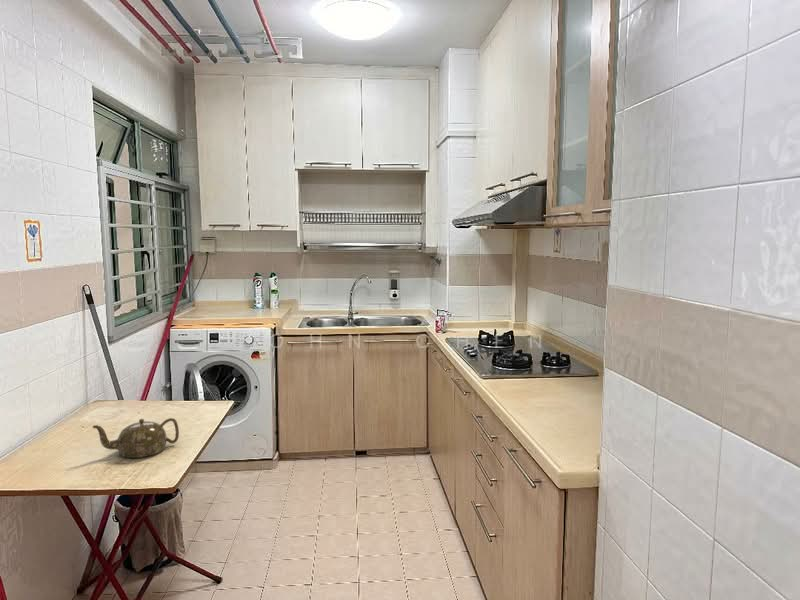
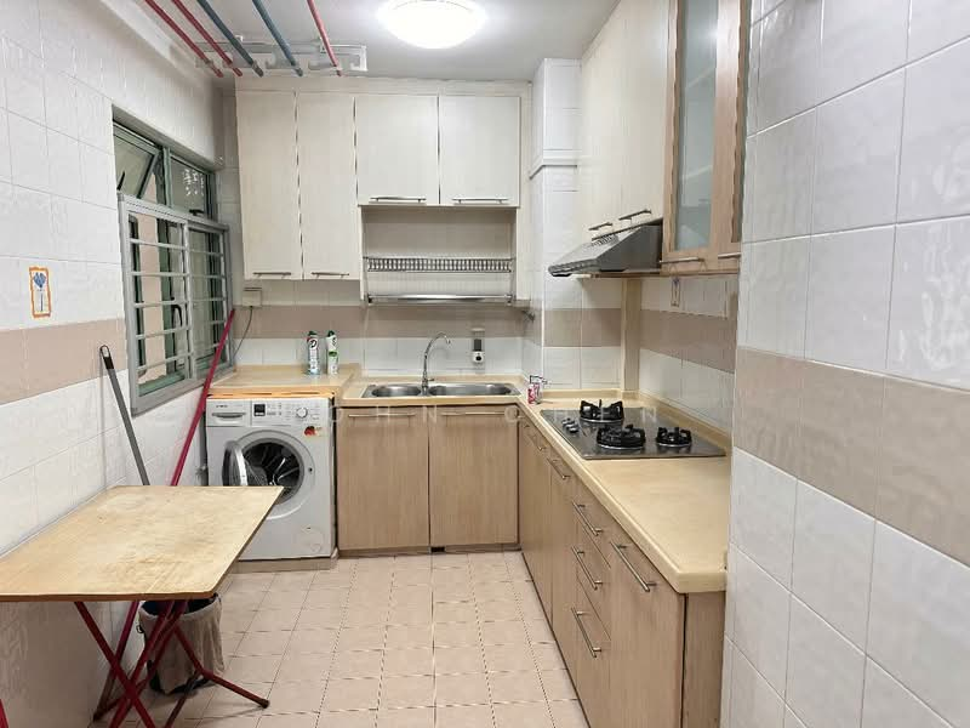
- teapot (137, 435)
